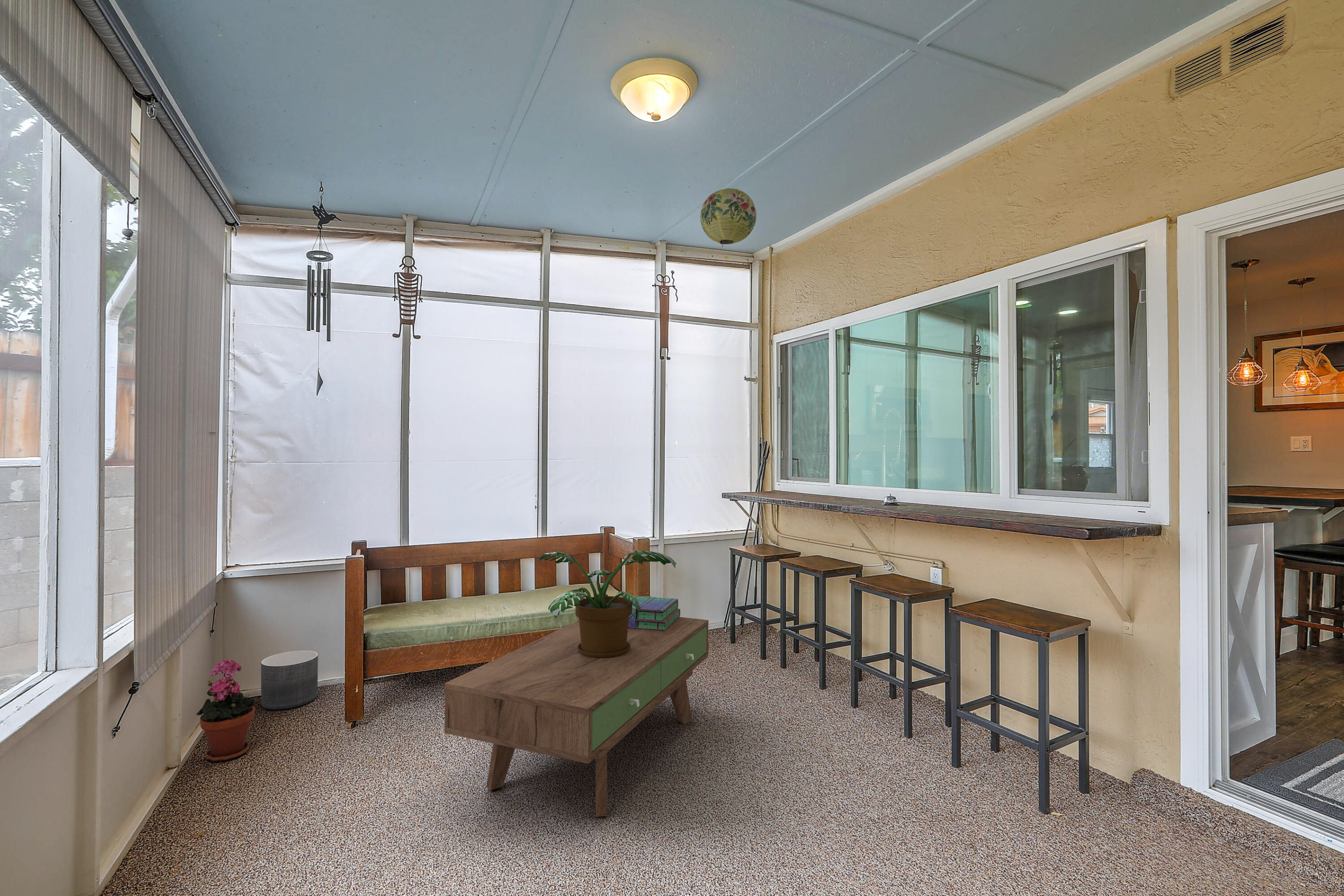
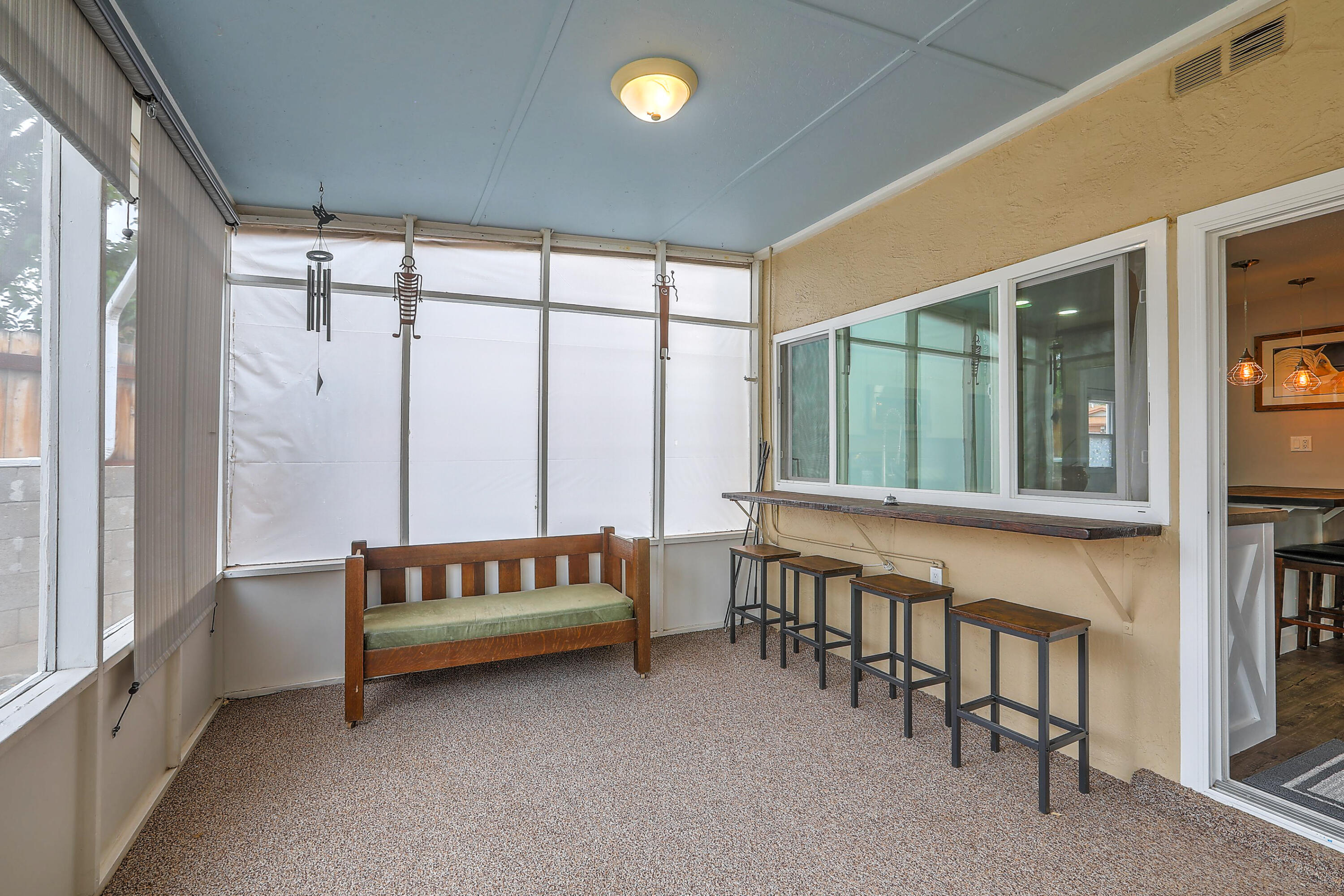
- potted plant (604, 600)
- planter (290, 679)
- coffee table (601, 699)
- paper lantern (728, 217)
- stack of books (639, 611)
- potted plant (225, 707)
